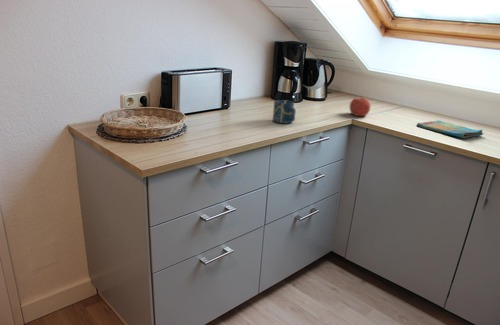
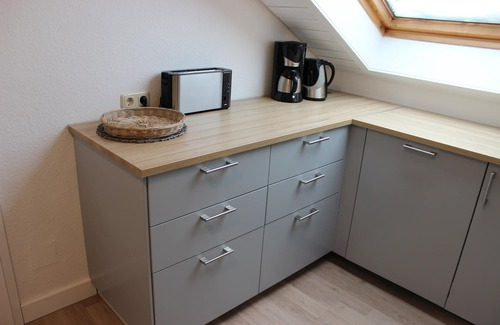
- dish towel (449, 128)
- fruit (360, 105)
- cup (285, 112)
